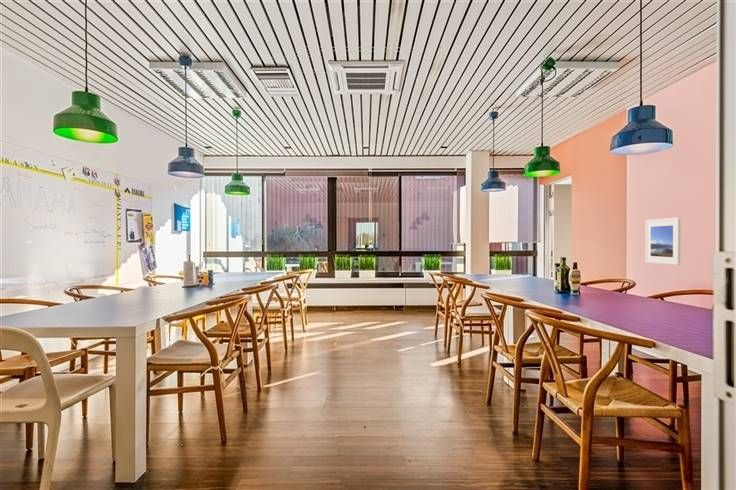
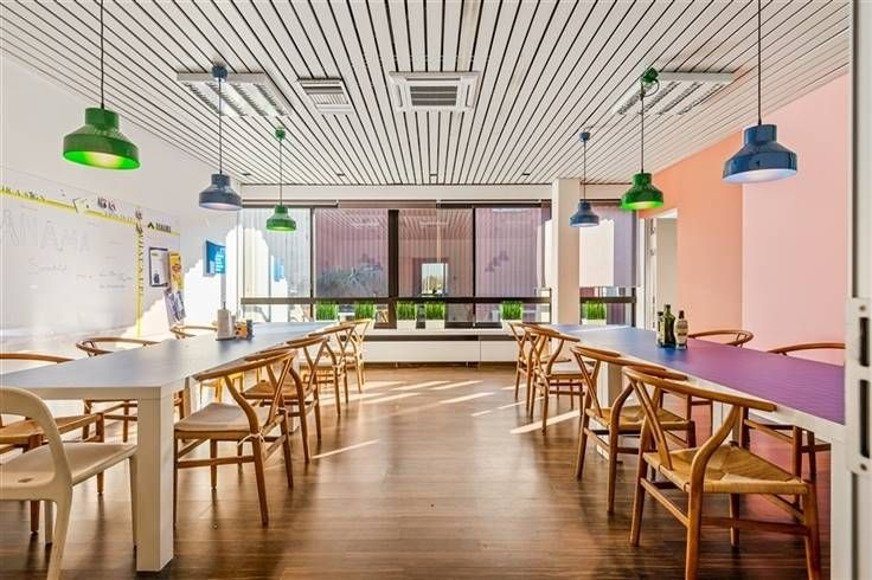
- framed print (661, 241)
